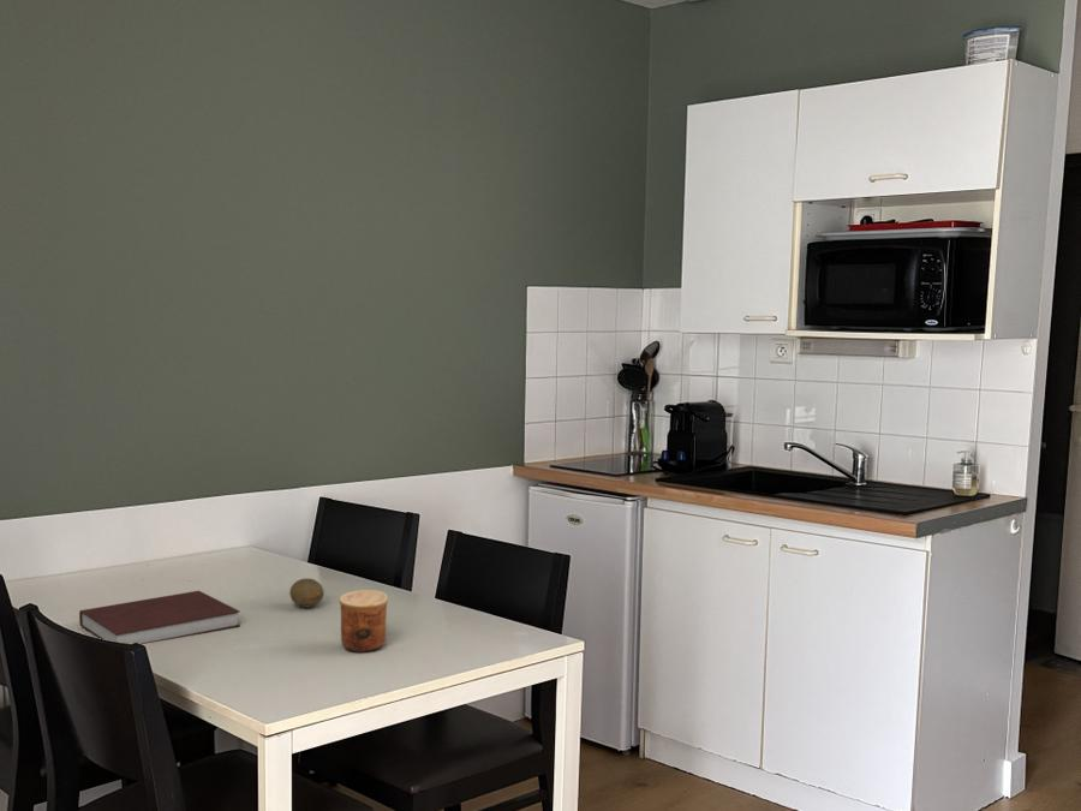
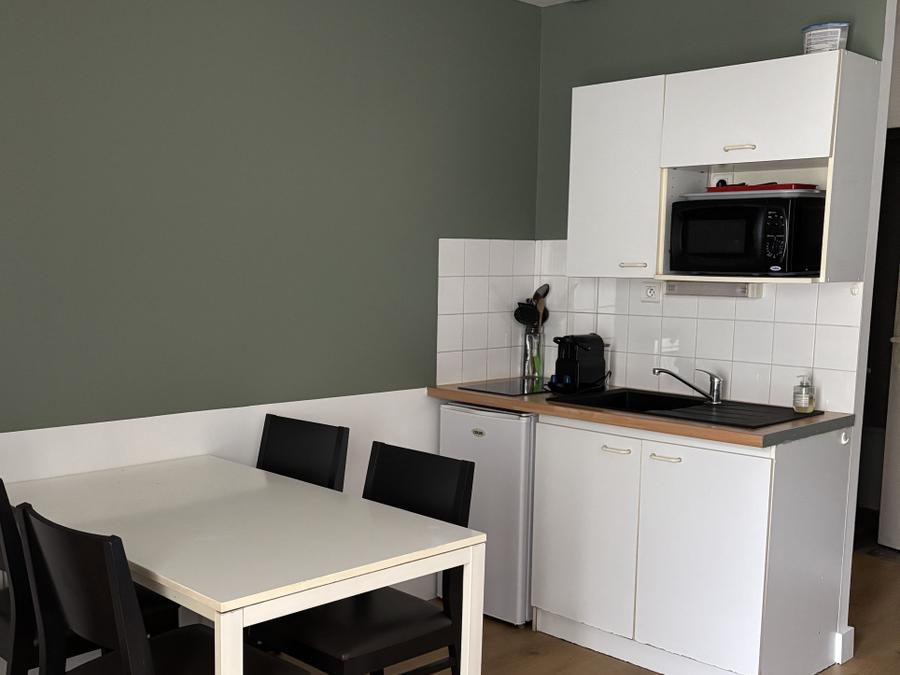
- notebook (160, 618)
- cup (363, 621)
- fruit (306, 592)
